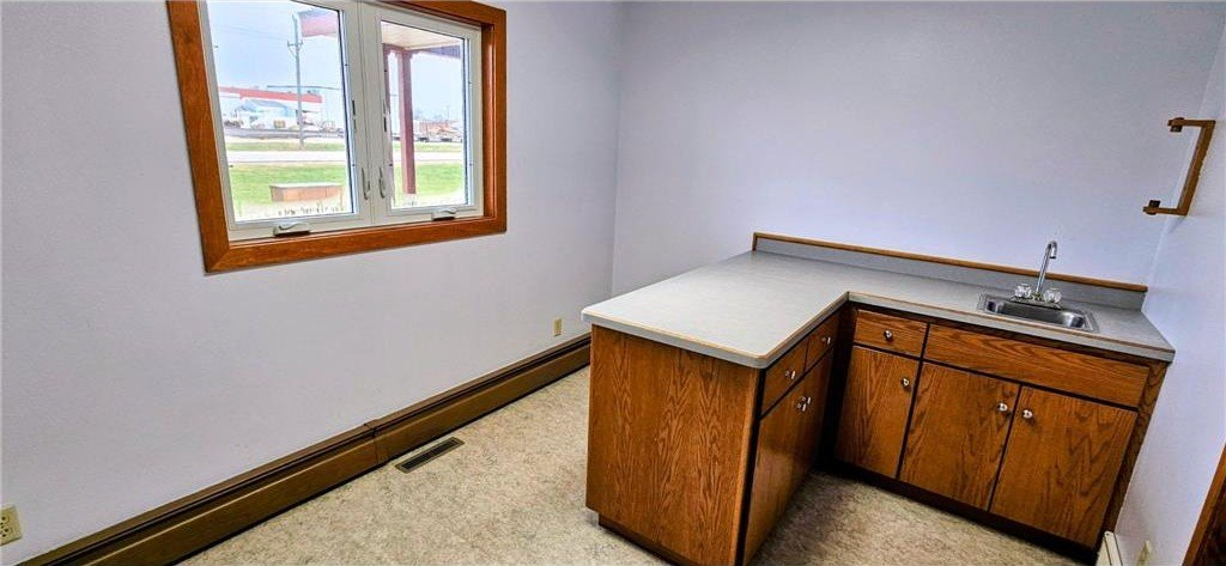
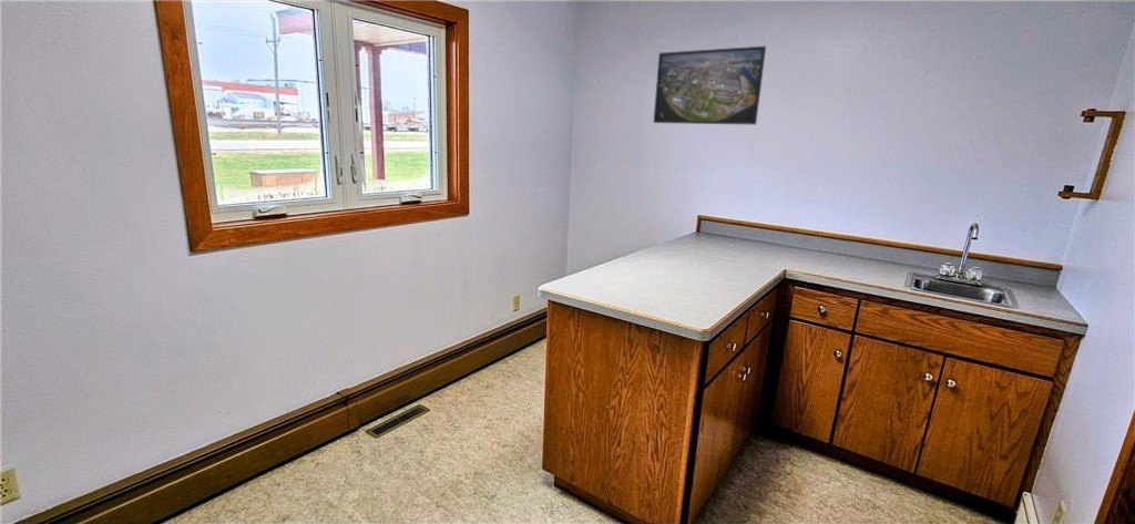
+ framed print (705, 86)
